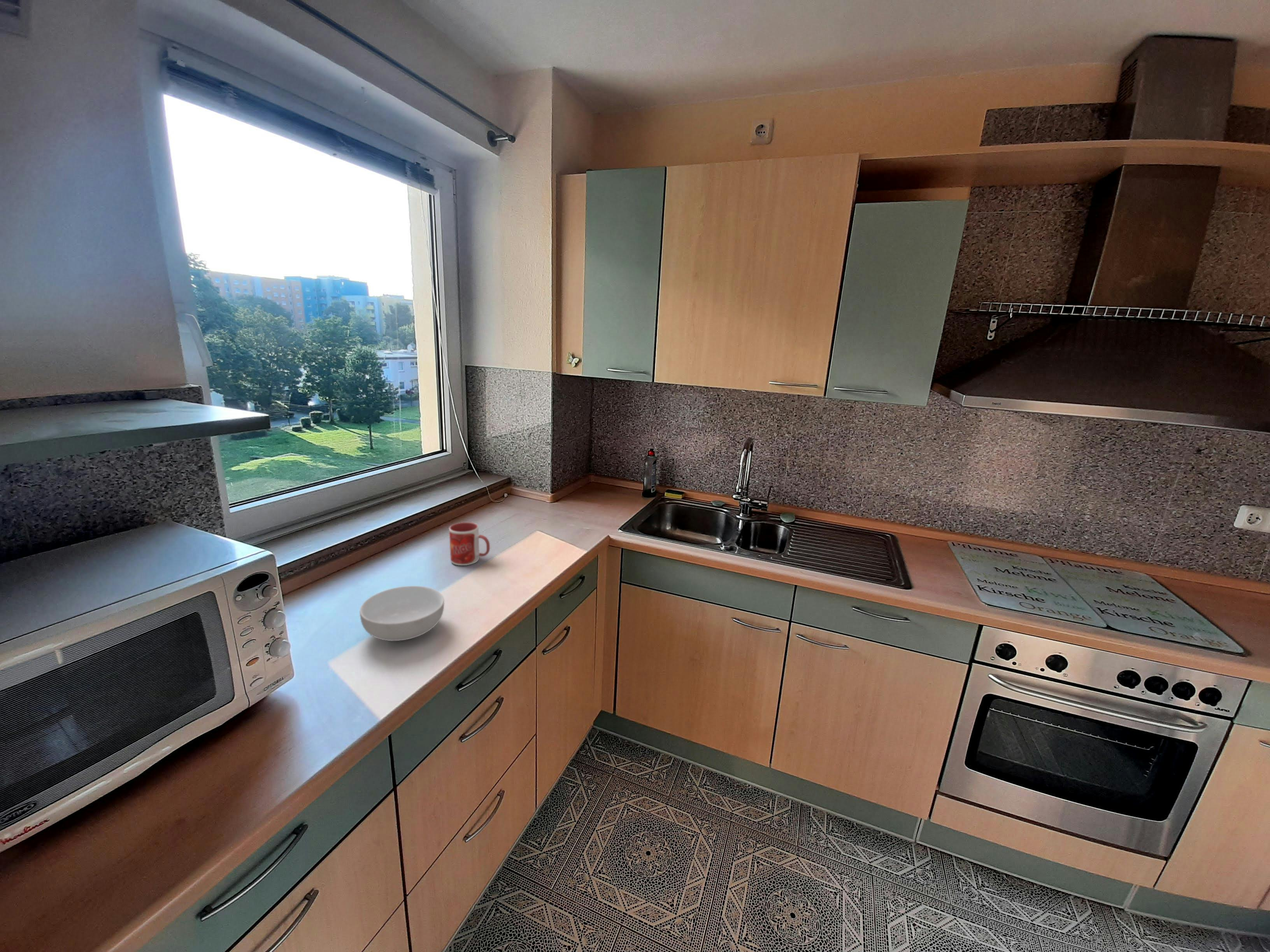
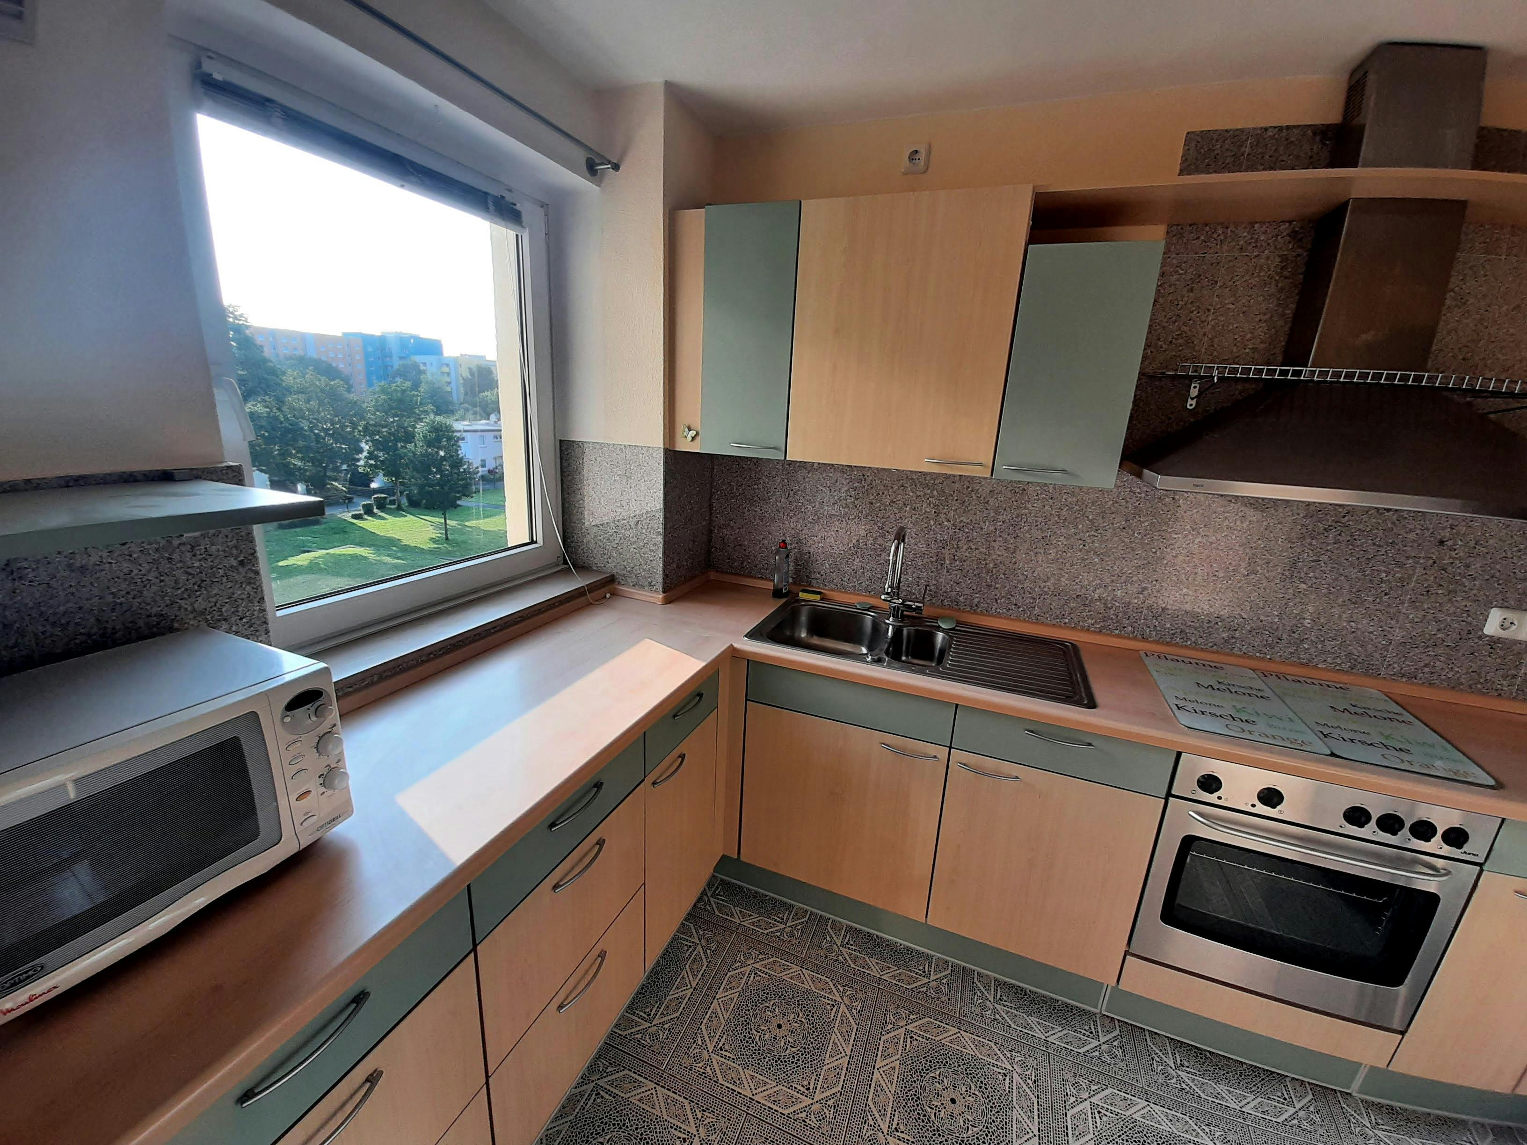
- cereal bowl (404, 617)
- mug (470, 545)
